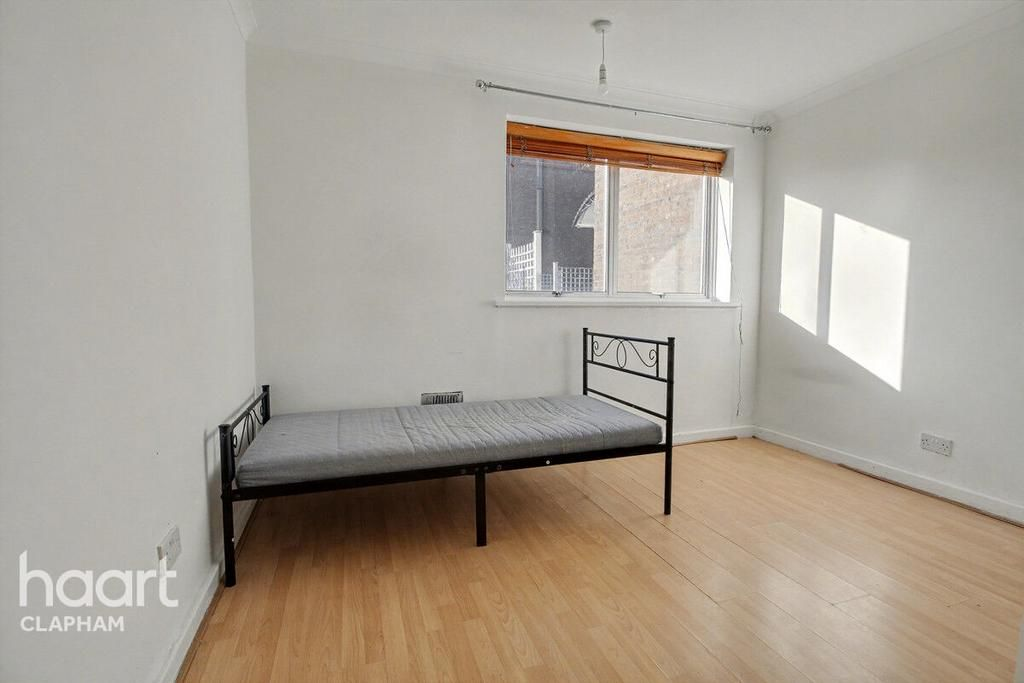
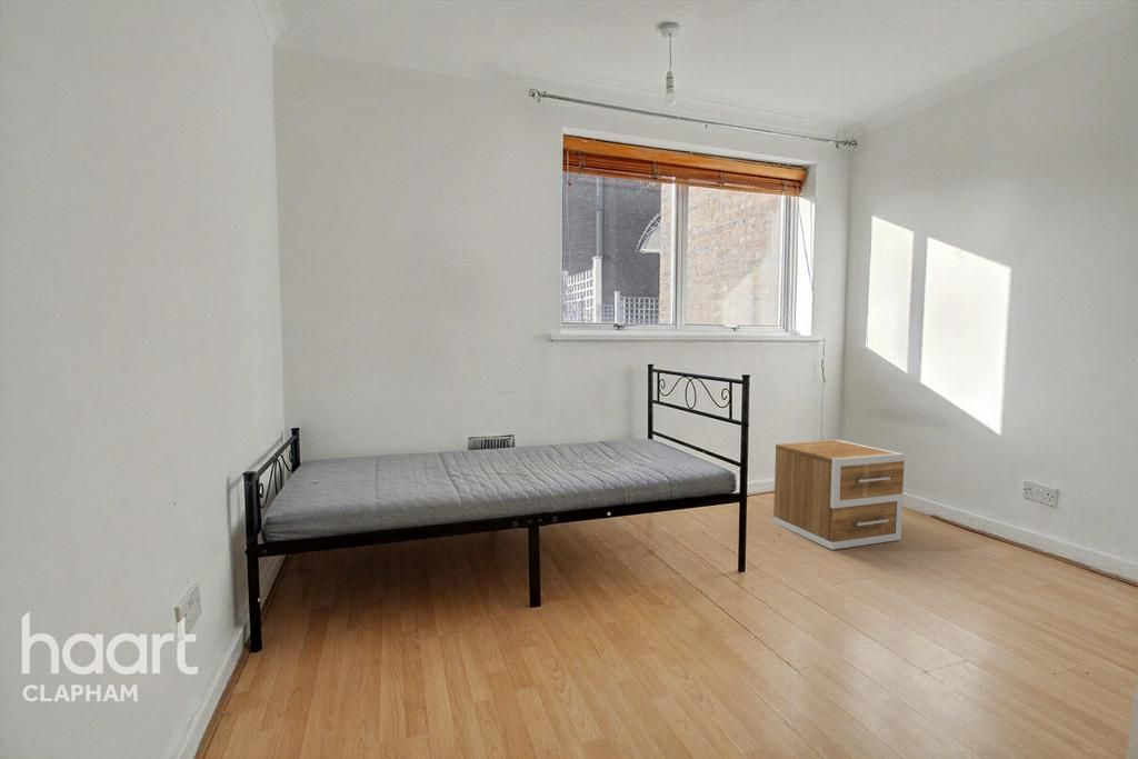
+ nightstand (835, 489)
